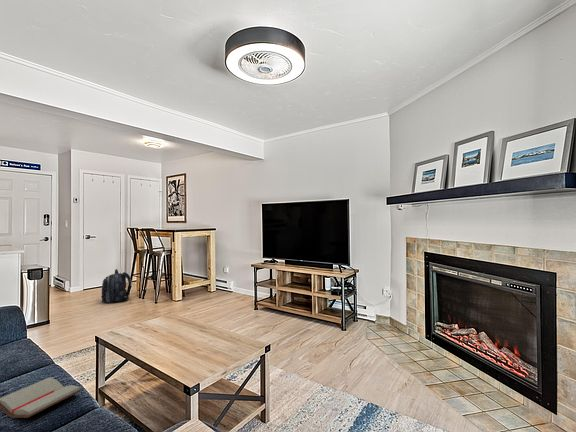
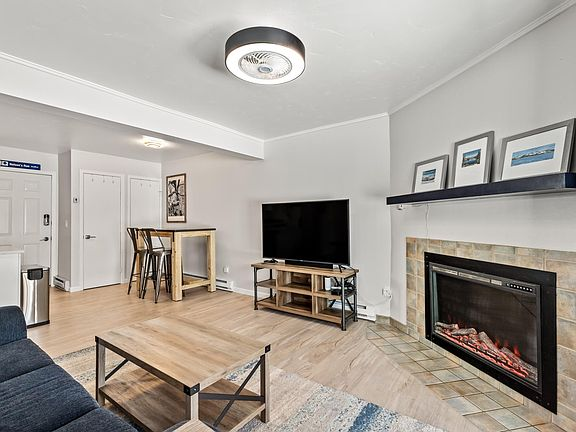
- paperback book (40, 397)
- backpack (116, 284)
